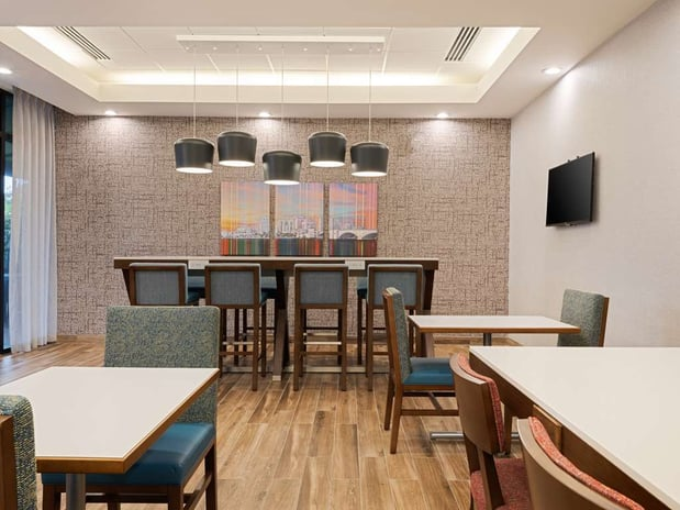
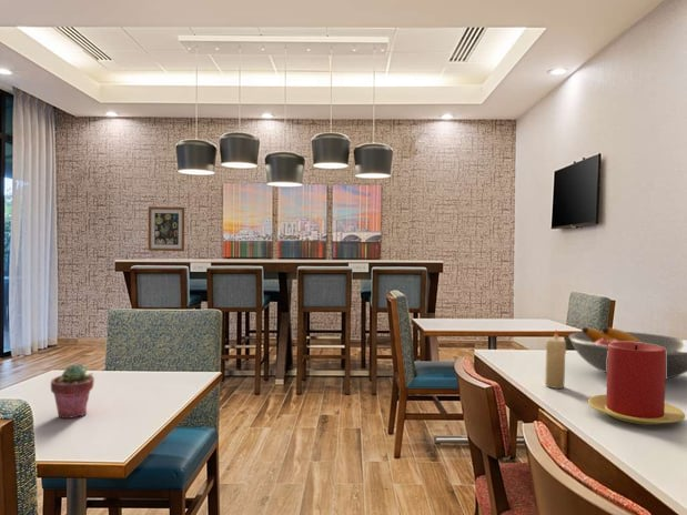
+ wall art (165, 229)
+ candle (635, 380)
+ fruit bowl (635, 342)
+ candle (555, 357)
+ potted succulent (72, 388)
